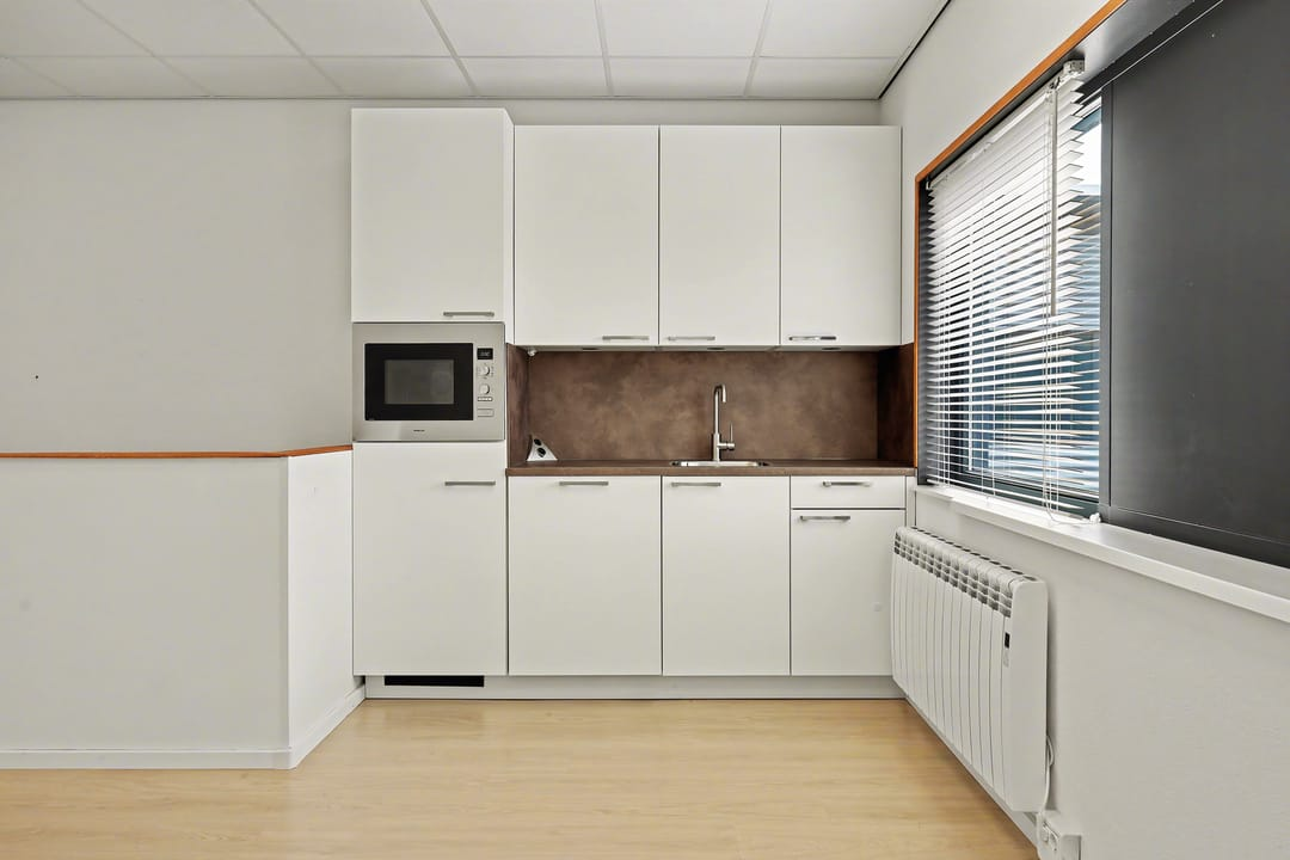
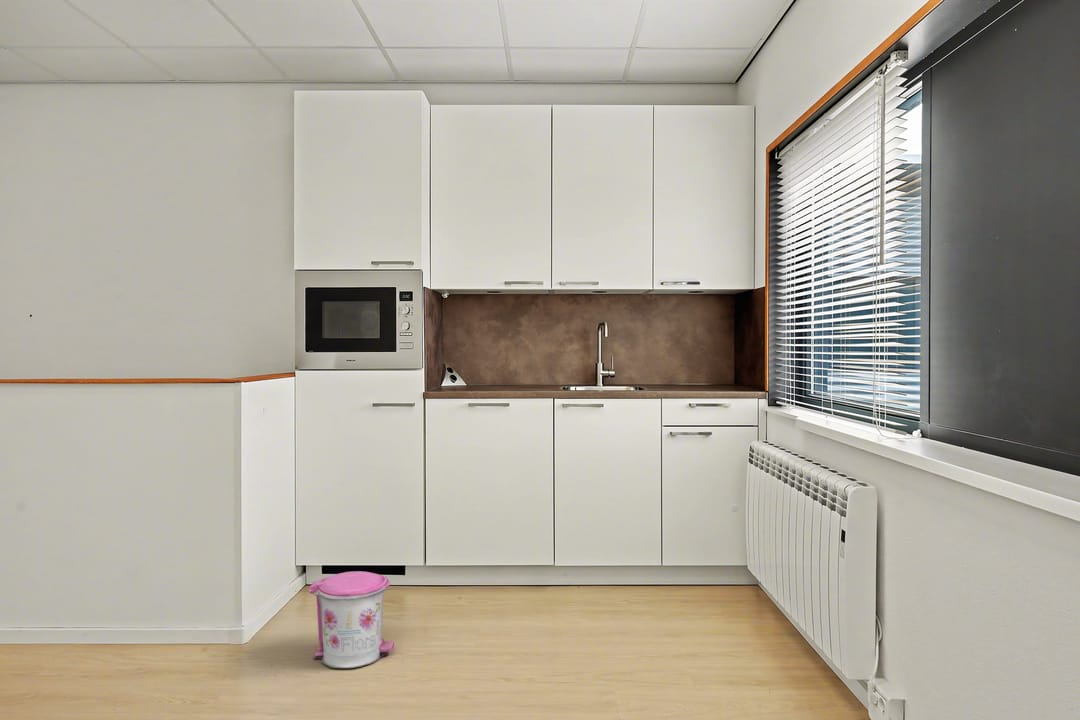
+ trash can (351, 616)
